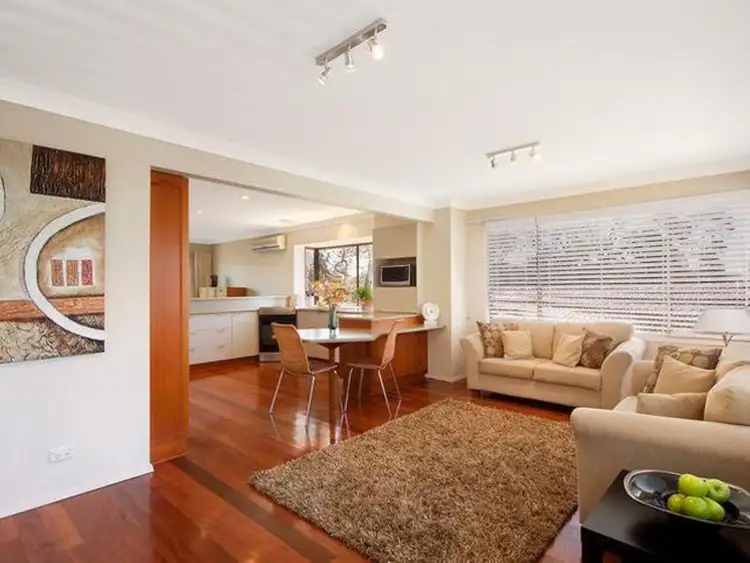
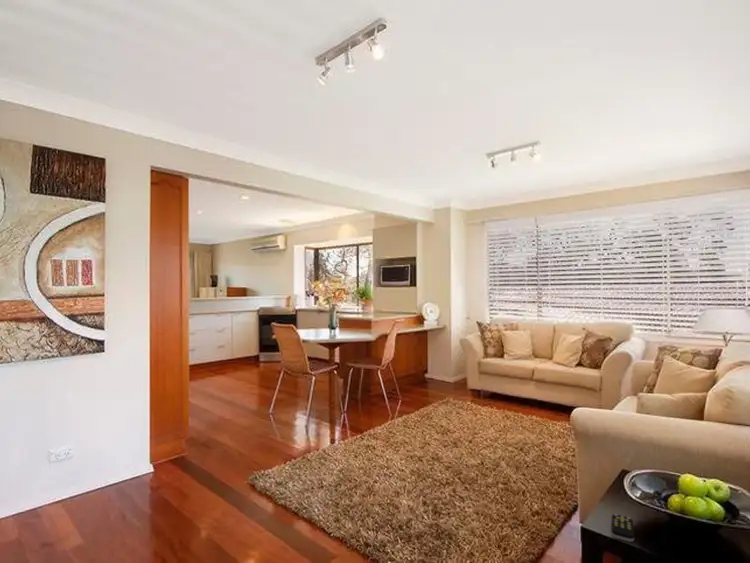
+ remote control (622, 527)
